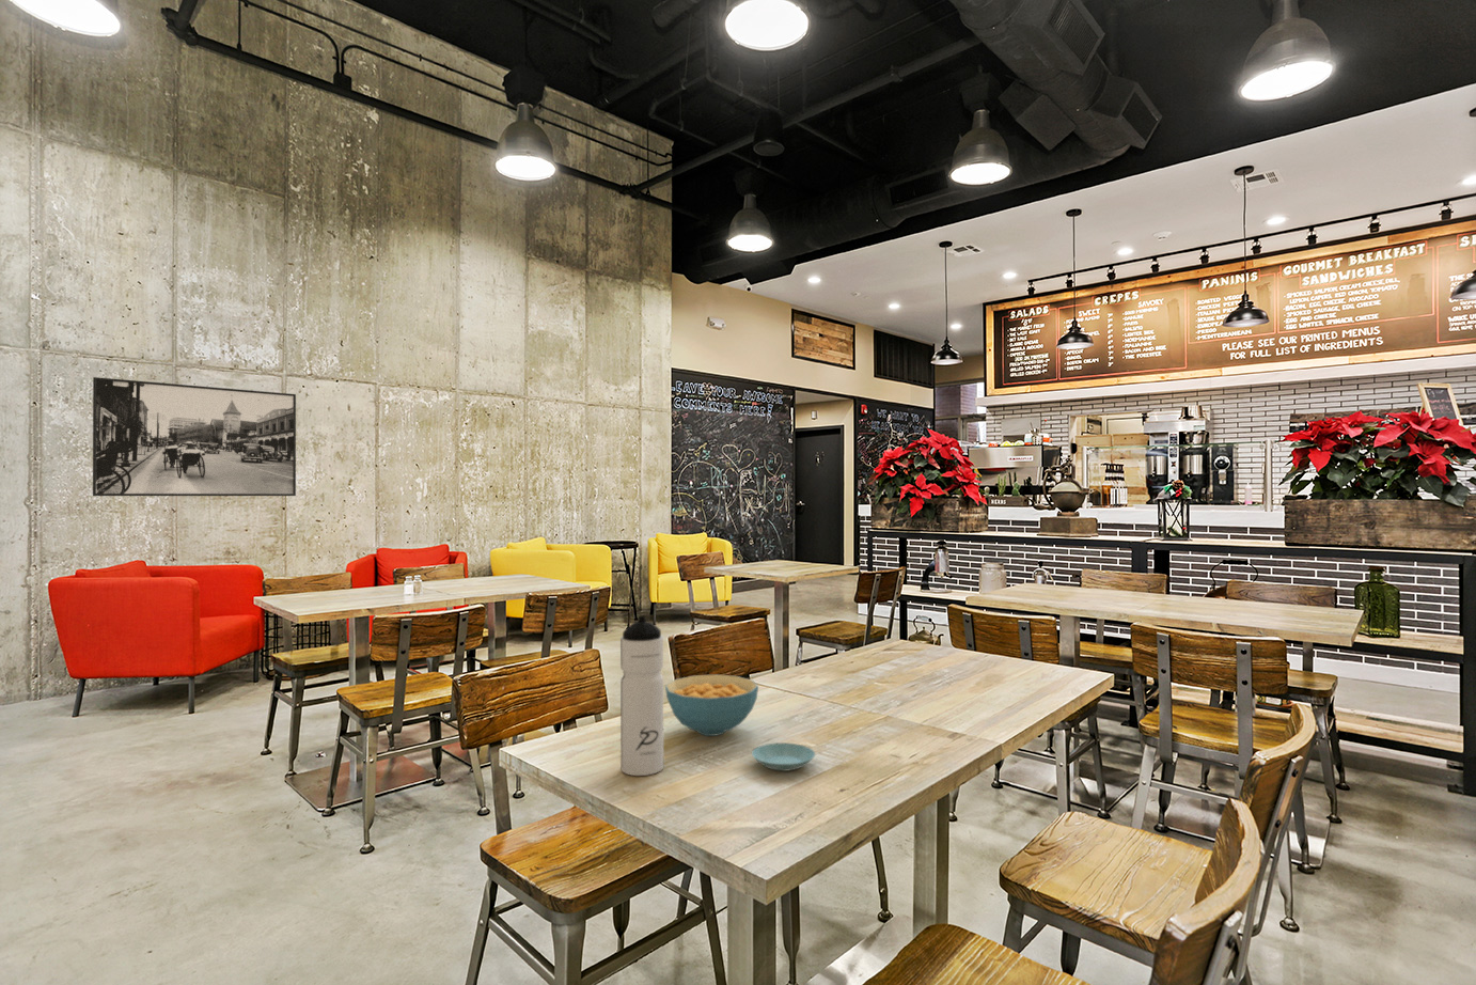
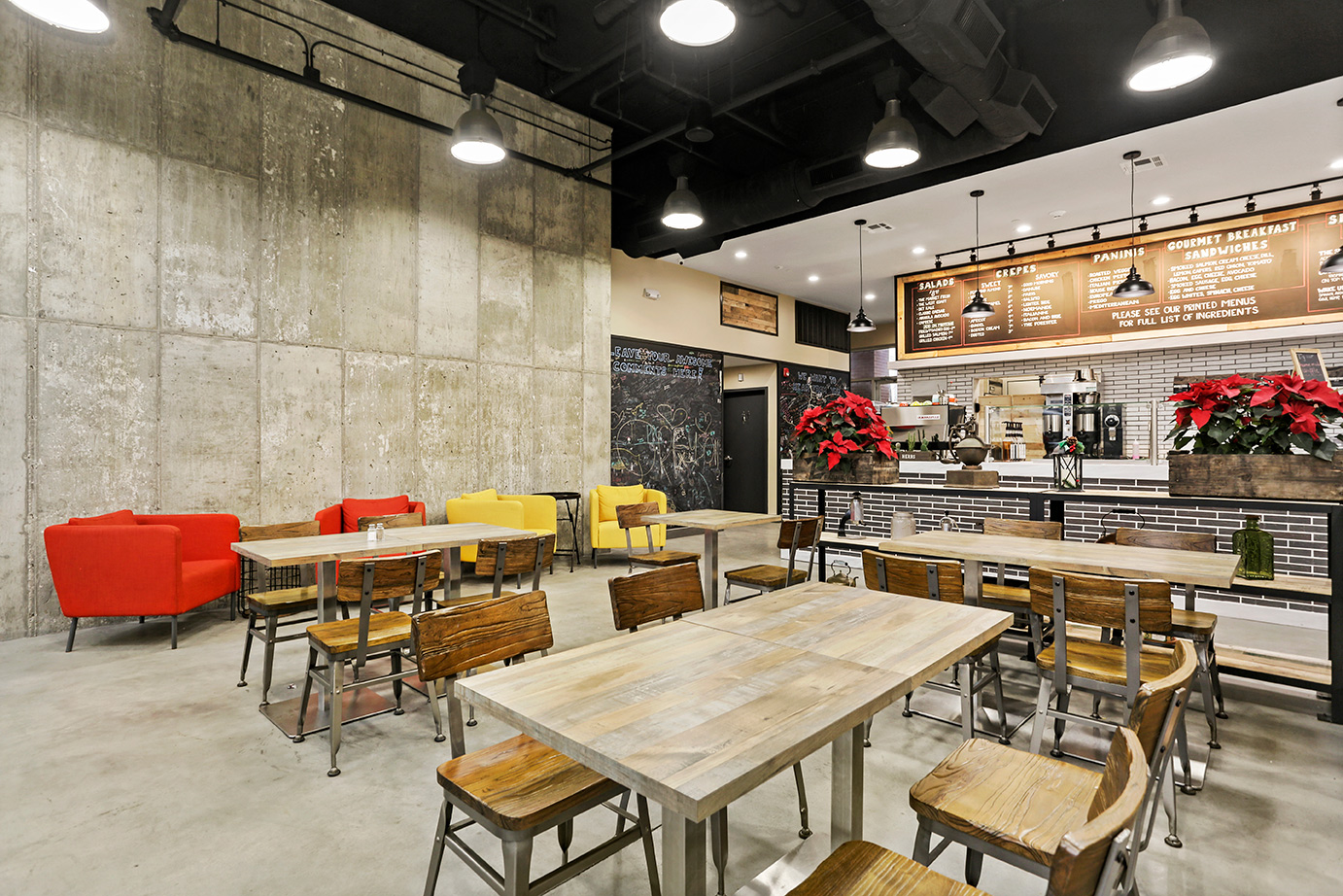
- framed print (202, 440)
- water bottle (642, 691)
- saucer (783, 759)
- cereal bowl (711, 708)
